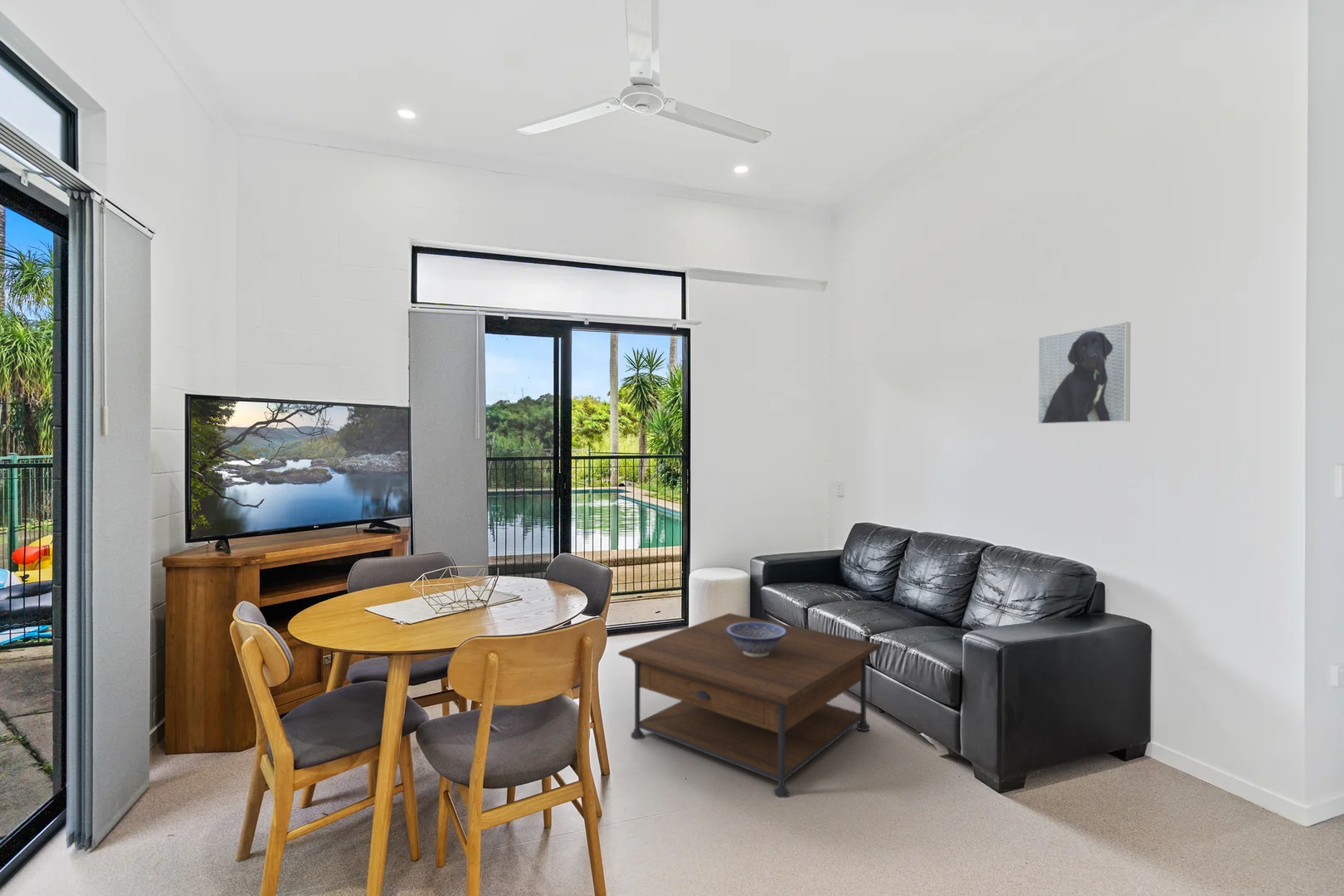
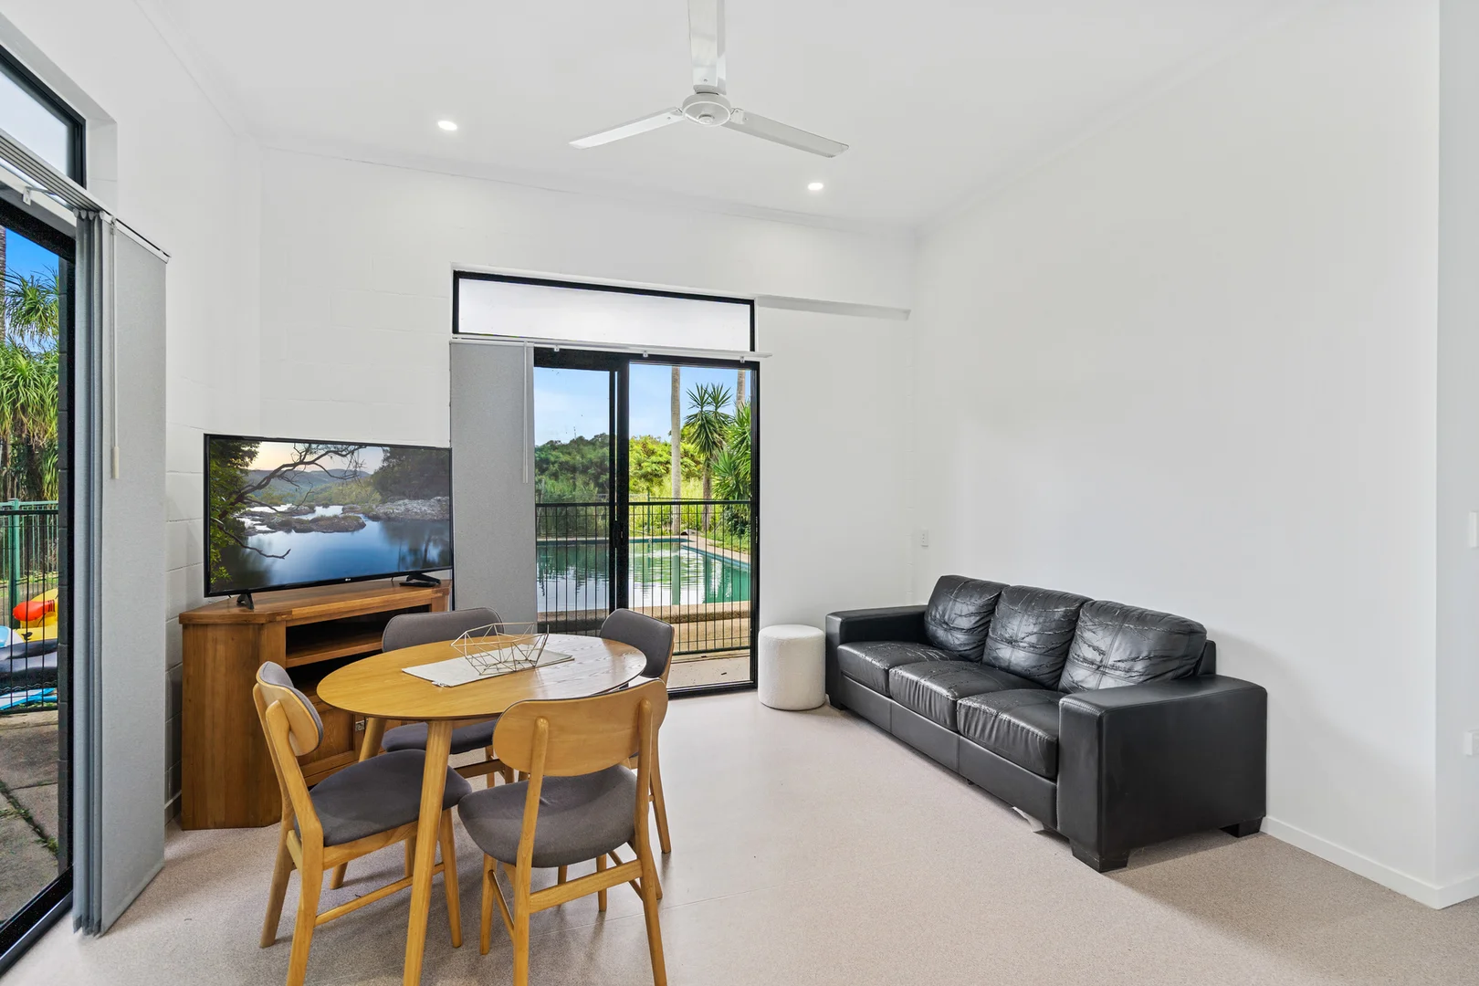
- decorative bowl (756, 640)
- coffee table (752, 689)
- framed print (1081, 376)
